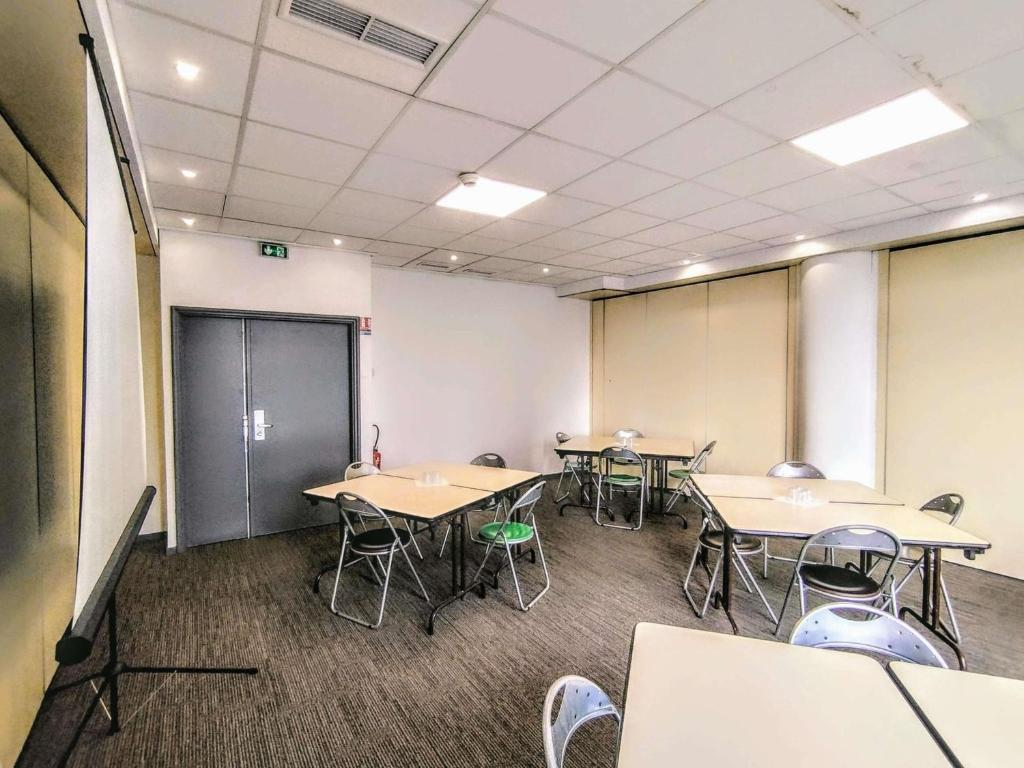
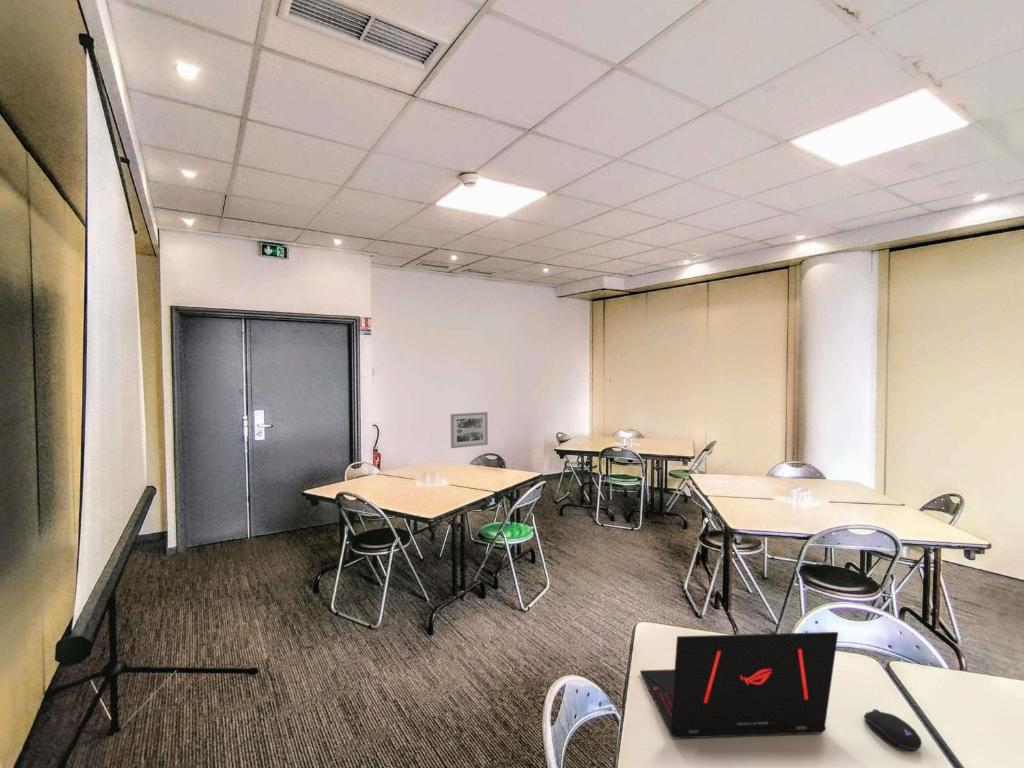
+ computer mouse (891, 726)
+ wall art (469, 429)
+ laptop (728, 656)
